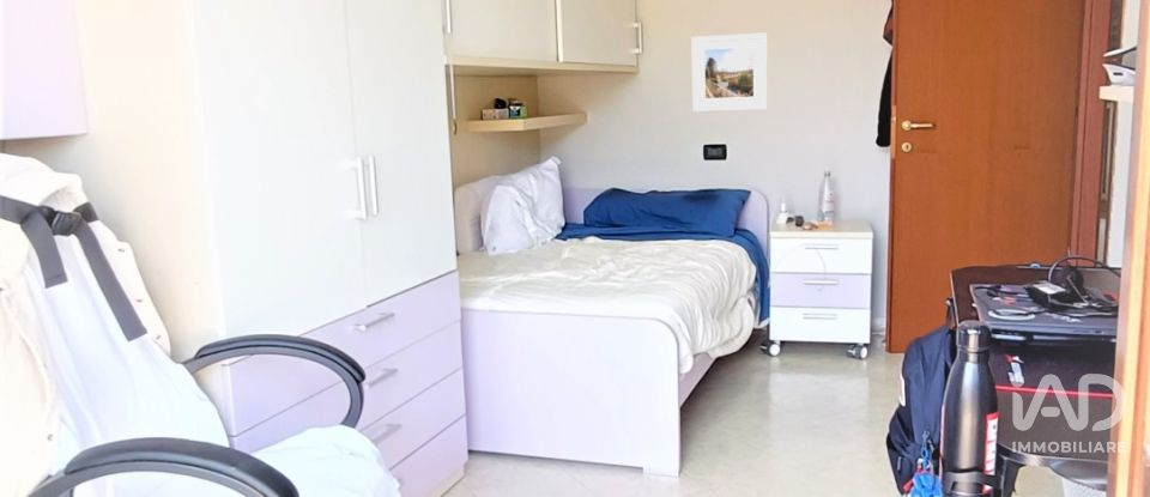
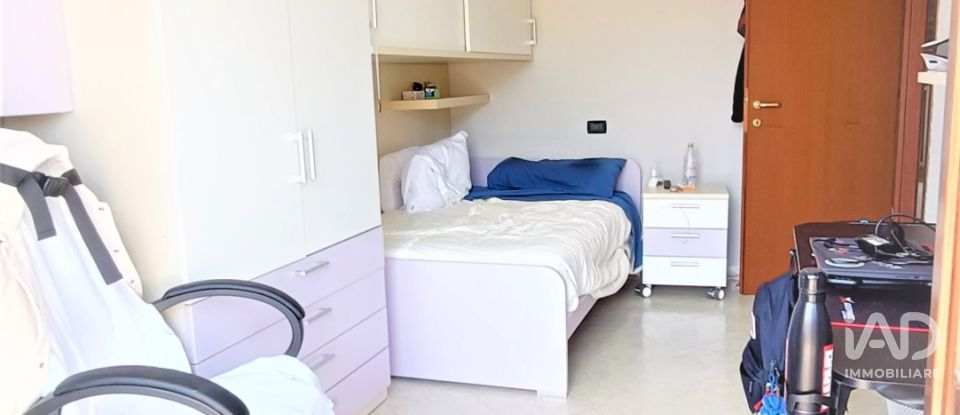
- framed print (728, 73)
